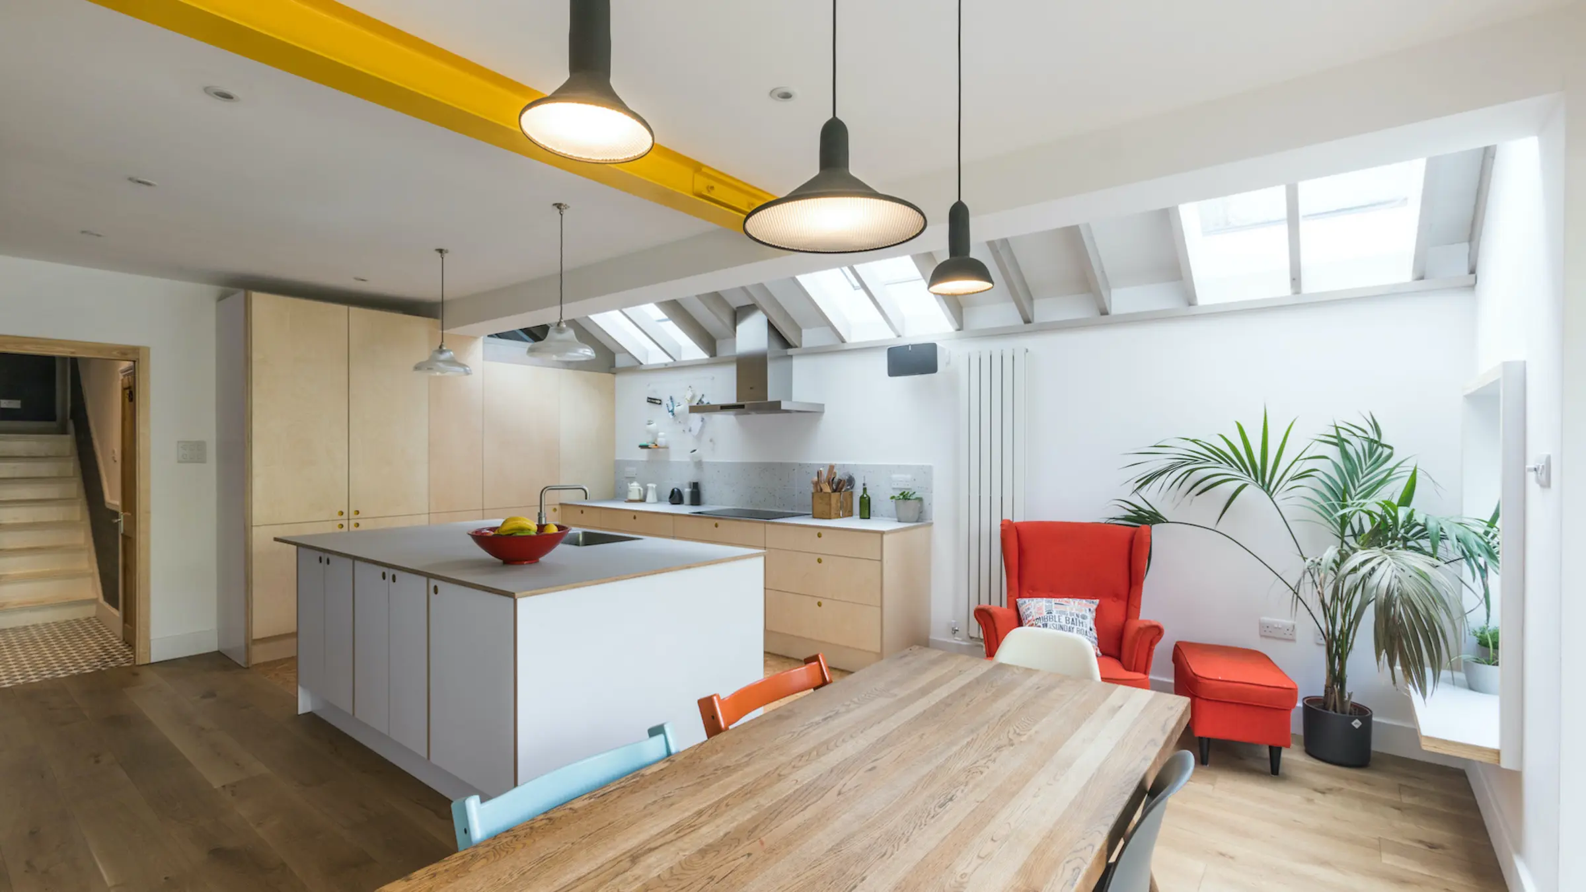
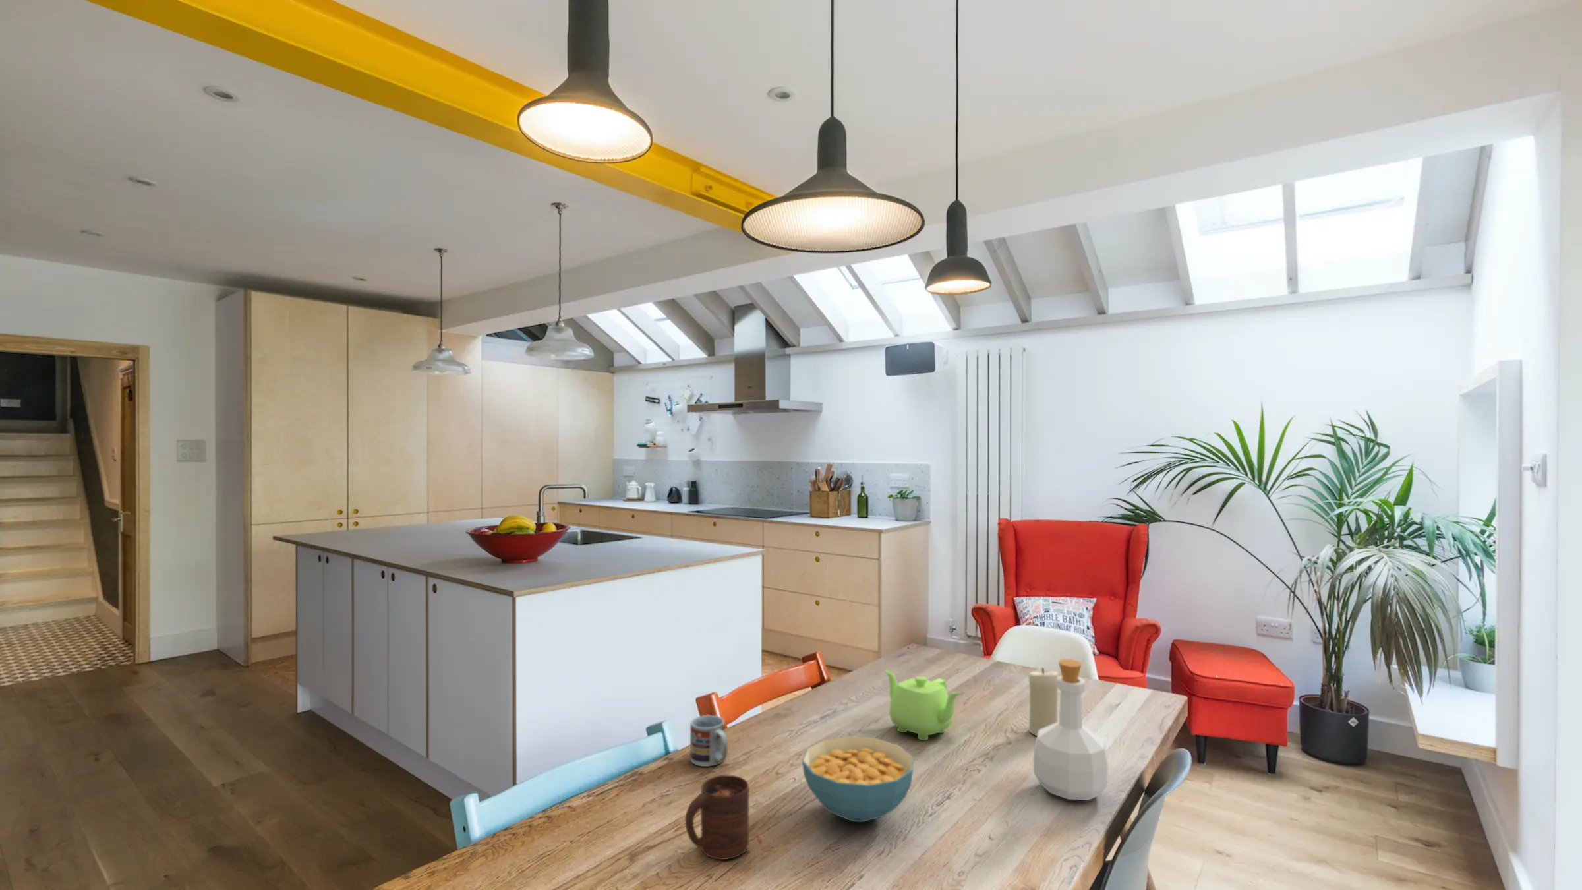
+ cup (712, 741)
+ cup (719, 819)
+ bottle (1070, 725)
+ teapot (925, 702)
+ candle (1042, 700)
+ cereal bowl (857, 786)
